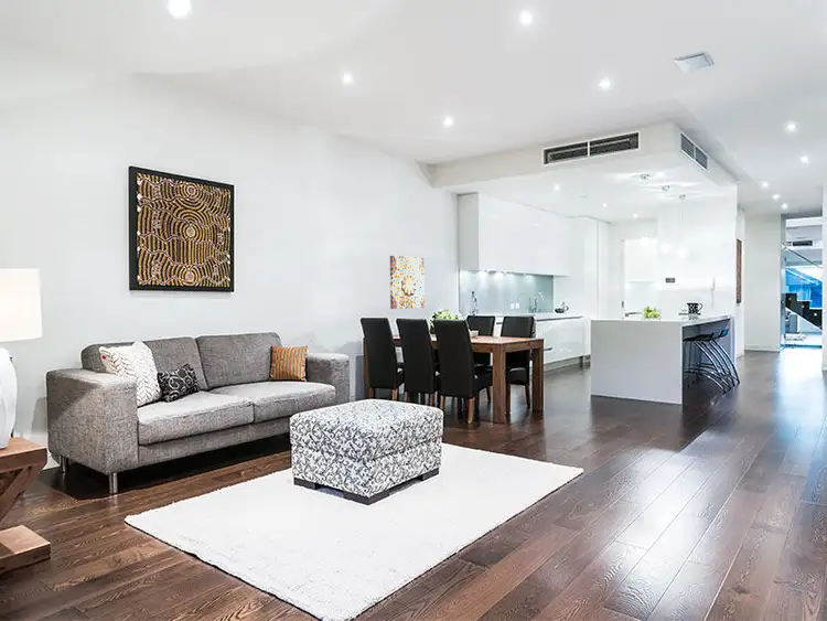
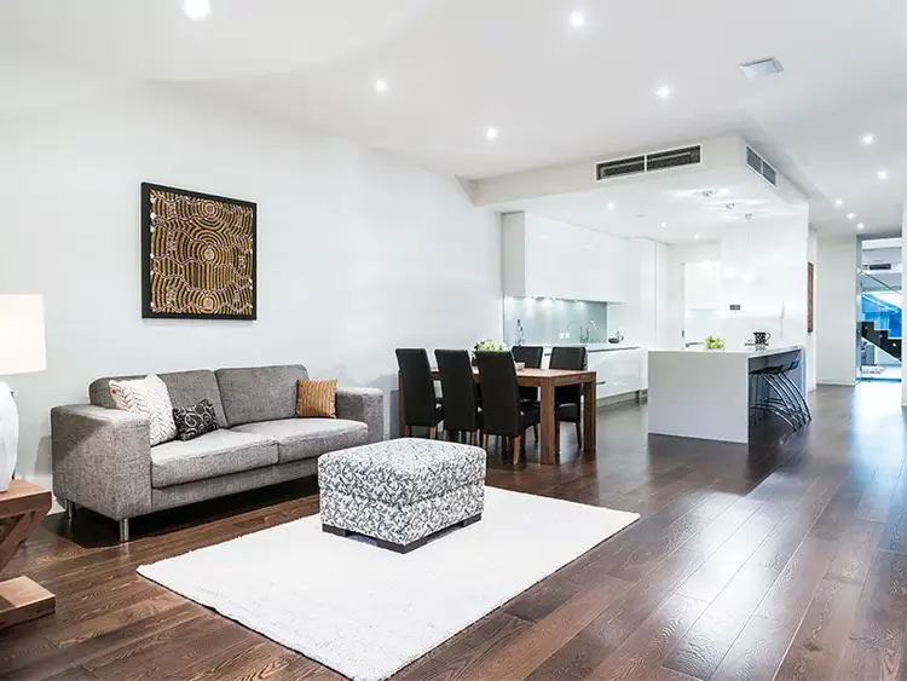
- wall art (407, 282)
